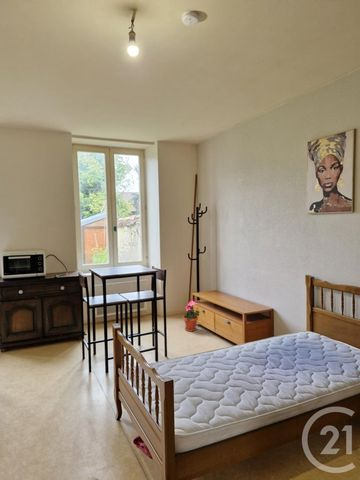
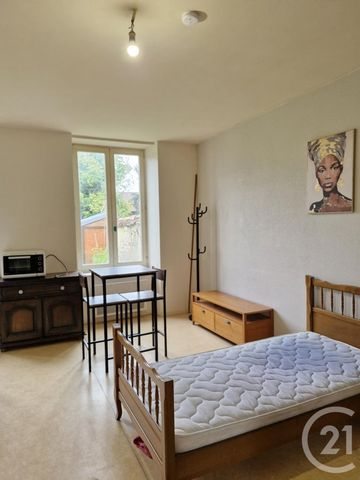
- potted plant (191, 315)
